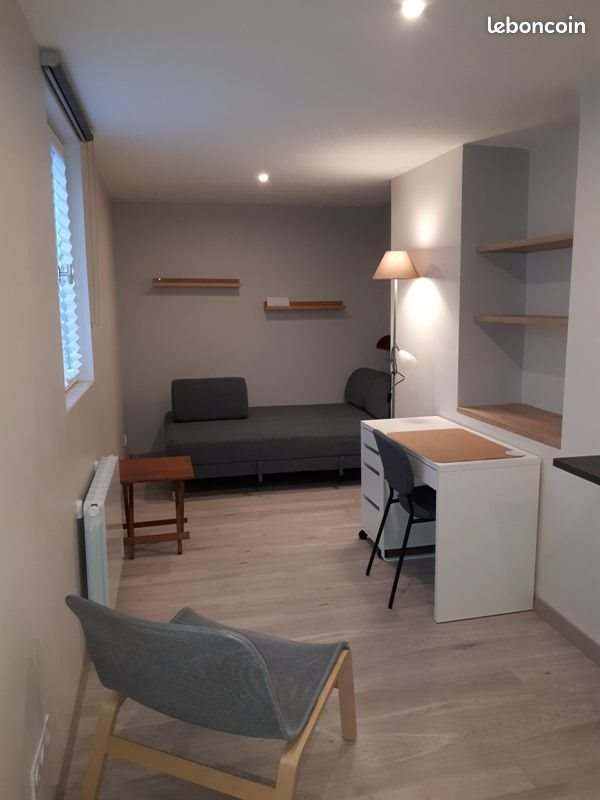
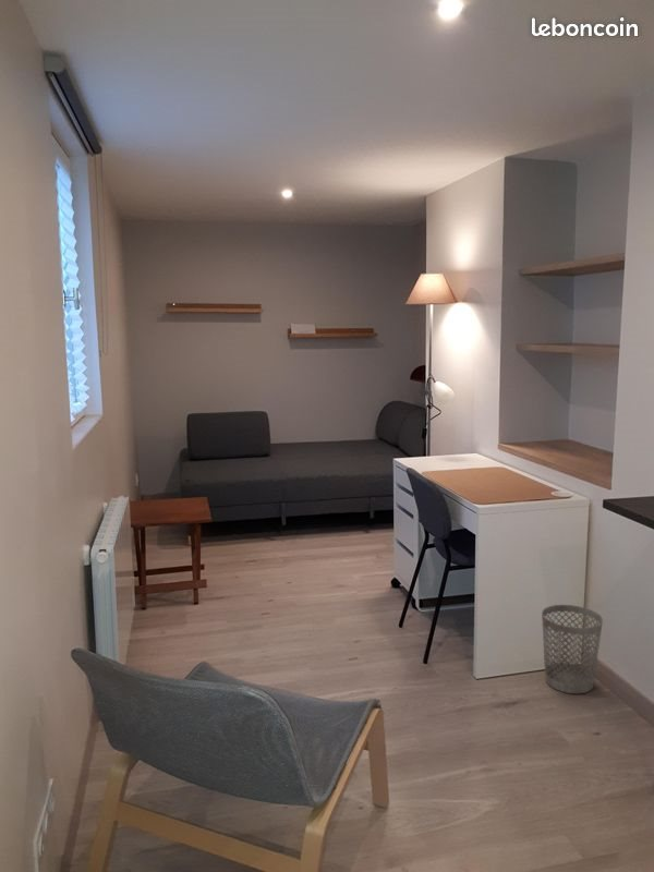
+ wastebasket (570, 649)
